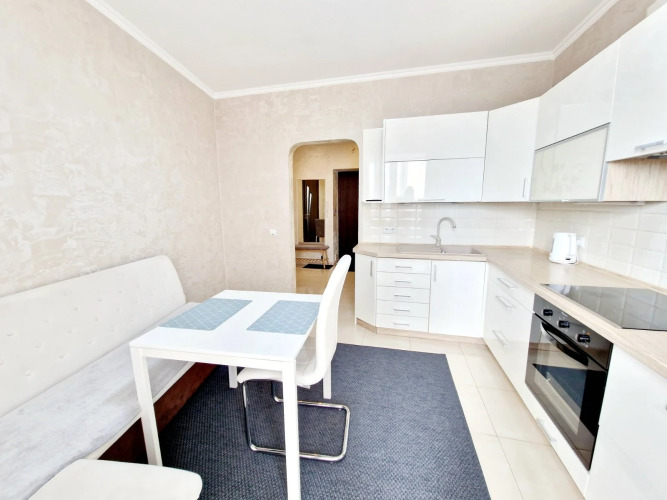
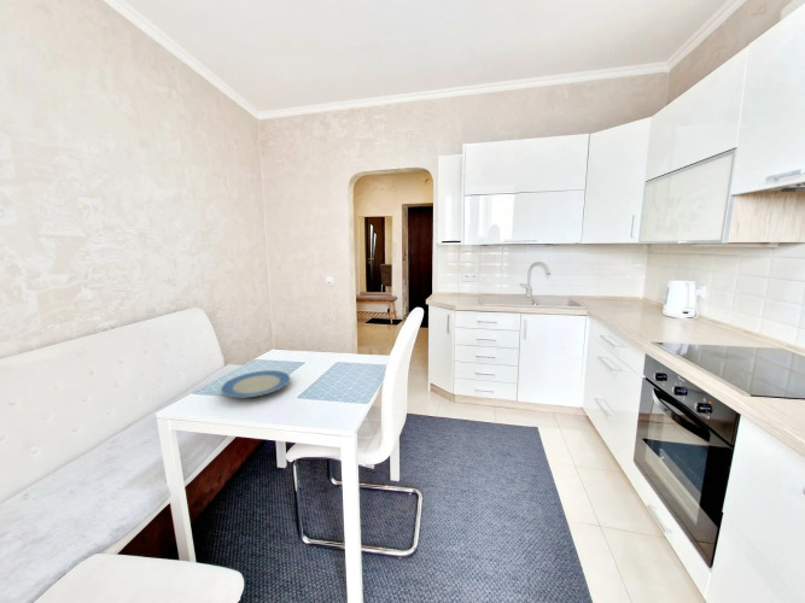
+ plate (257, 386)
